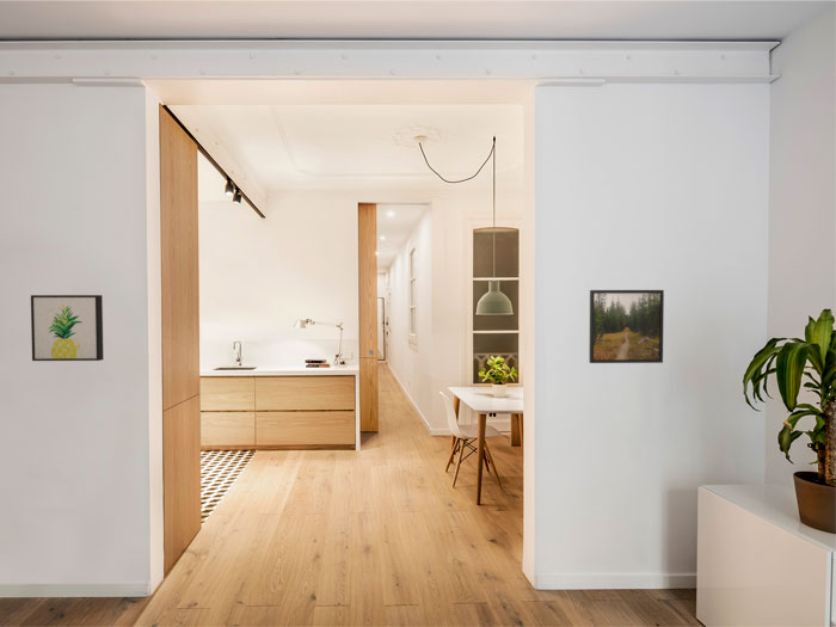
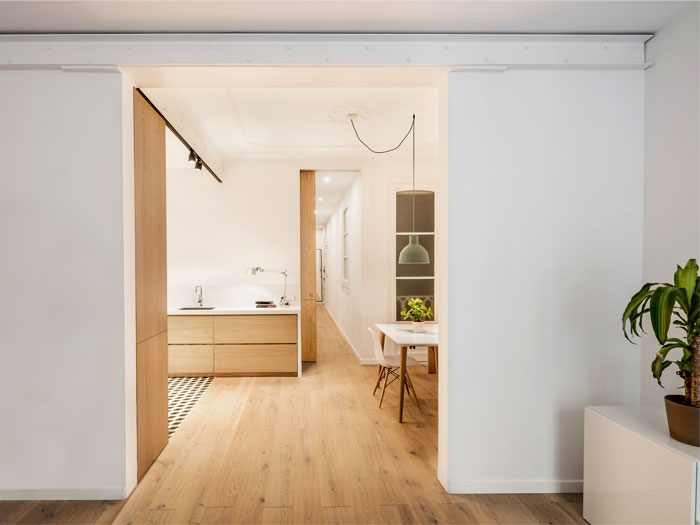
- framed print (626, 326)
- wall art (67, 327)
